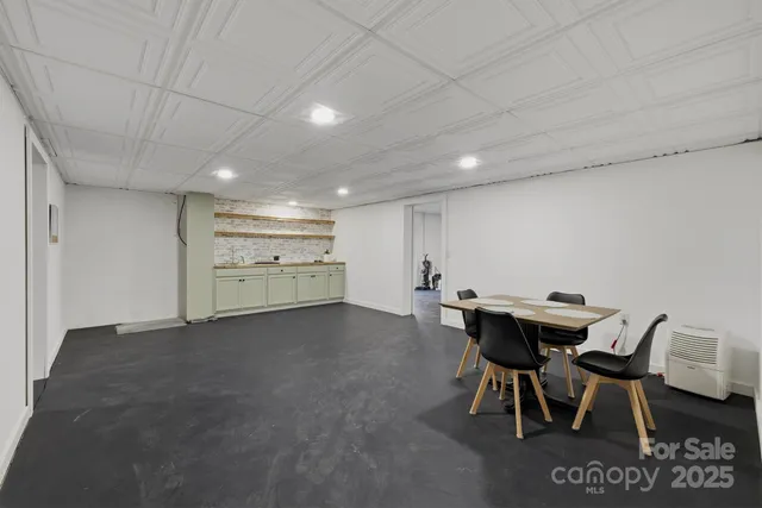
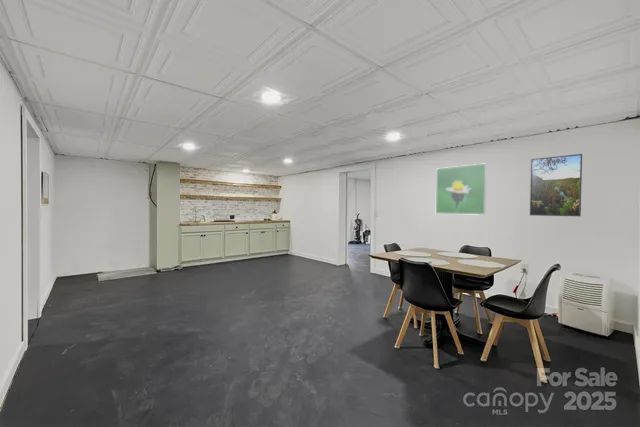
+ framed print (459, 190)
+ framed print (554, 186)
